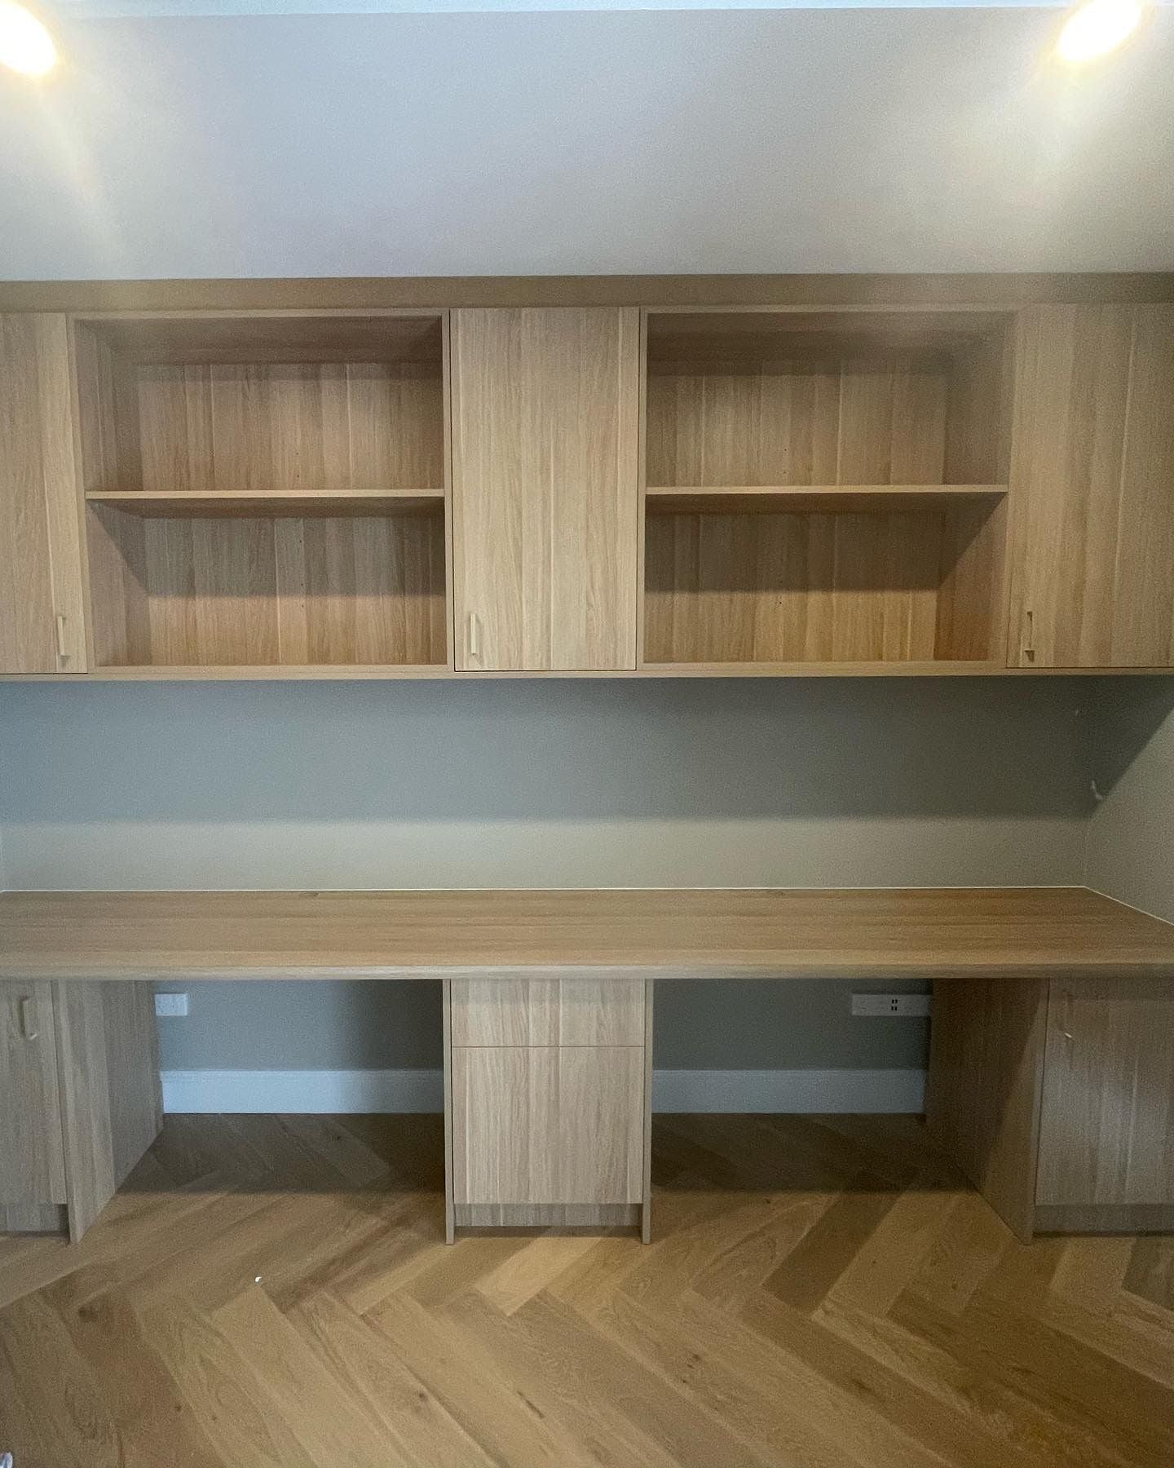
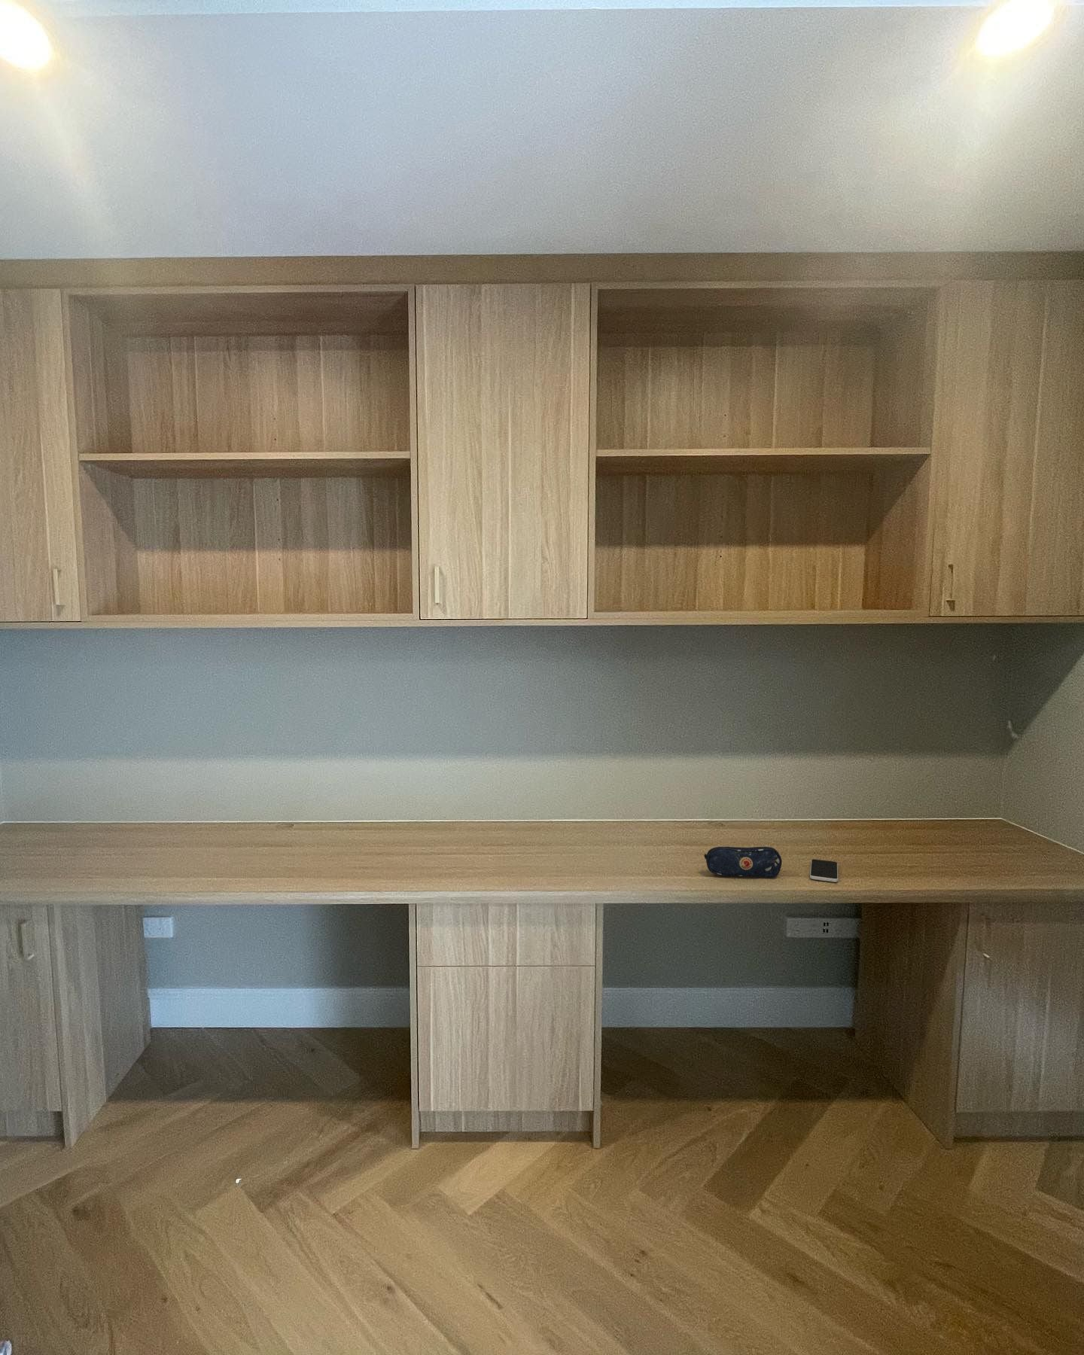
+ pencil case (743, 862)
+ smartphone (824, 871)
